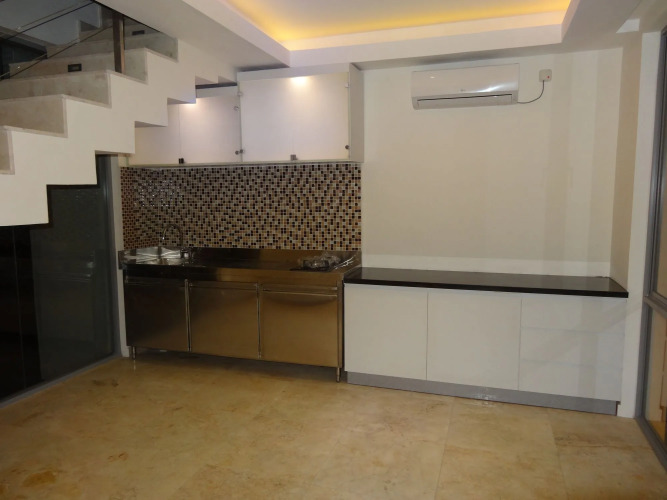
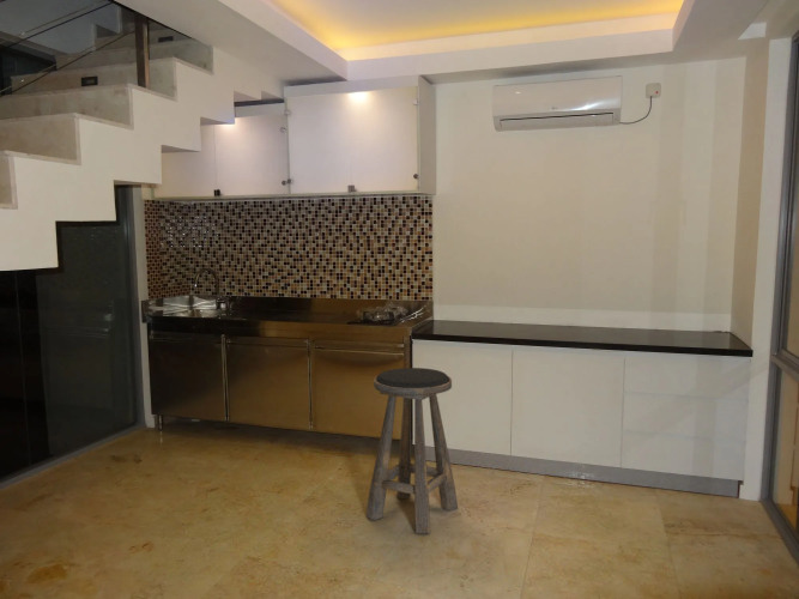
+ stool (410, 443)
